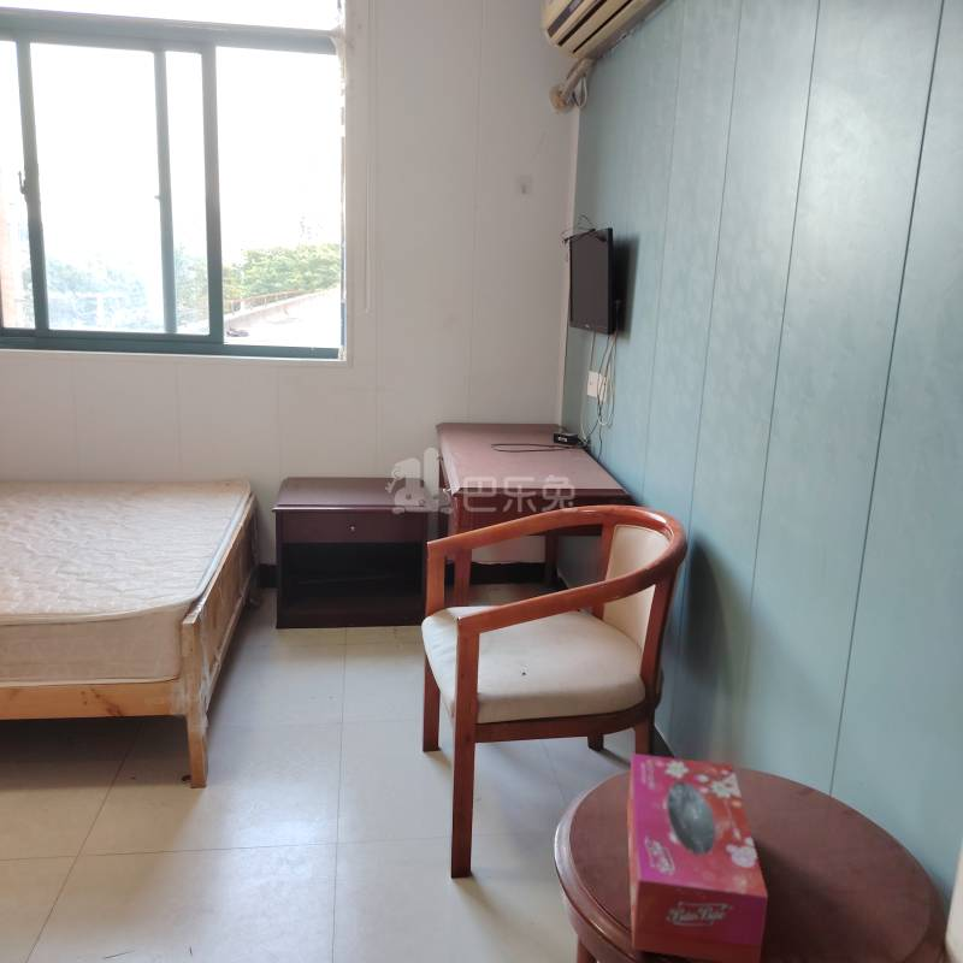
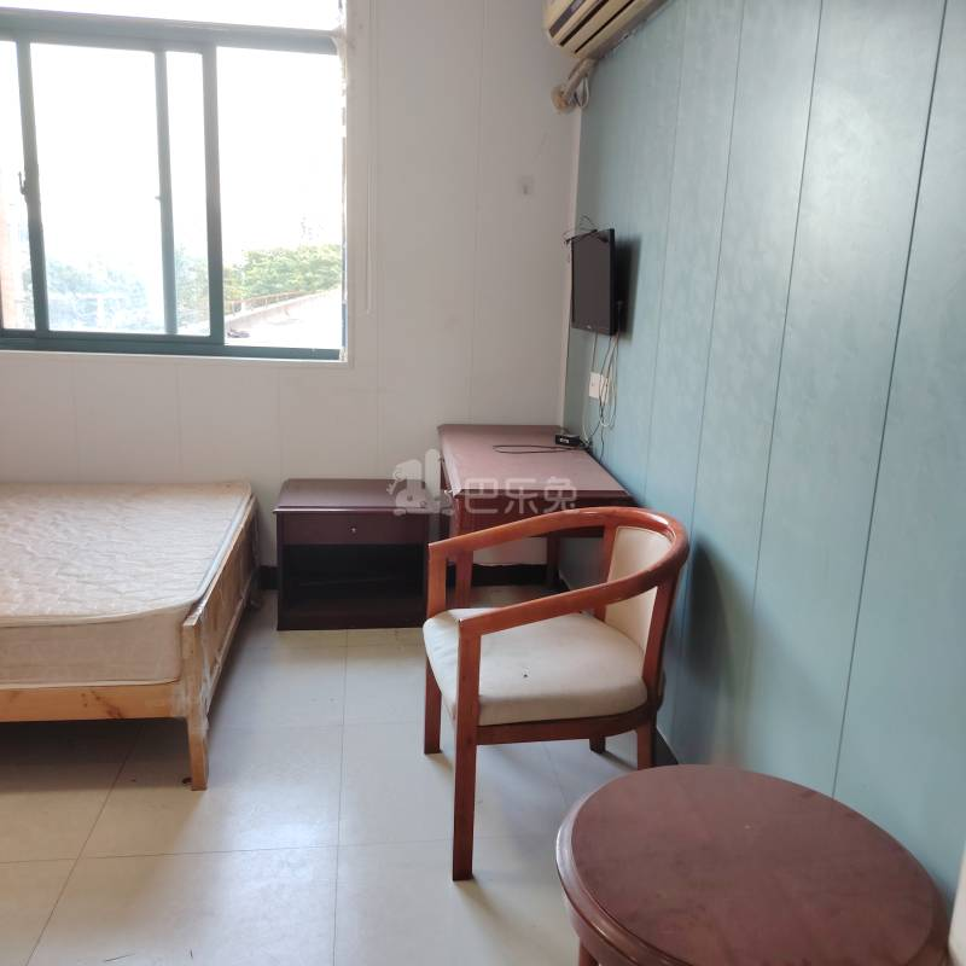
- tissue box (687, 847)
